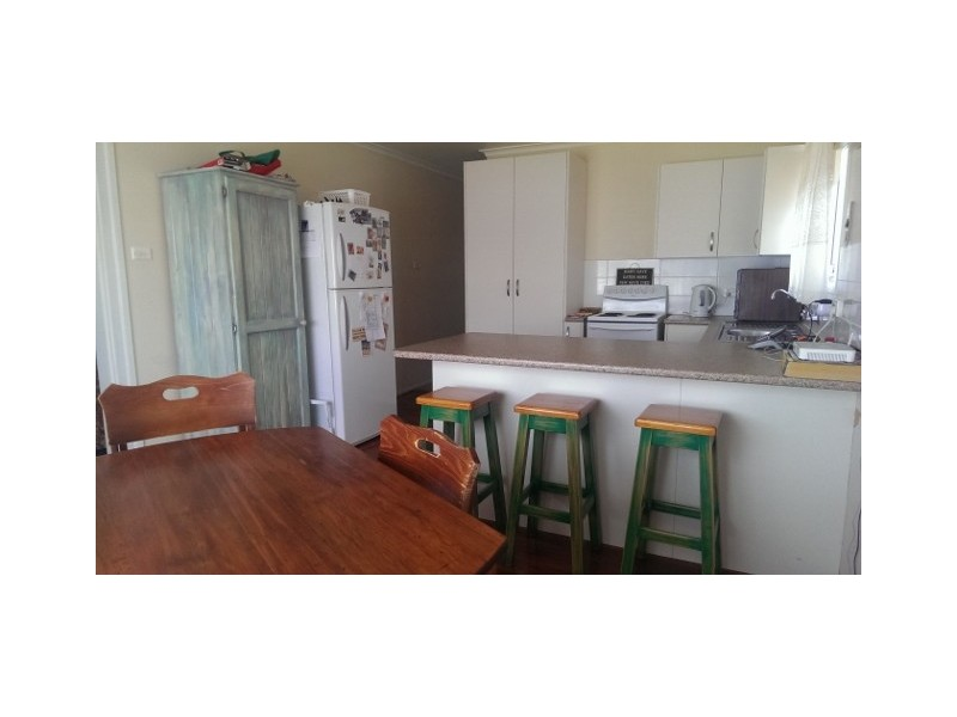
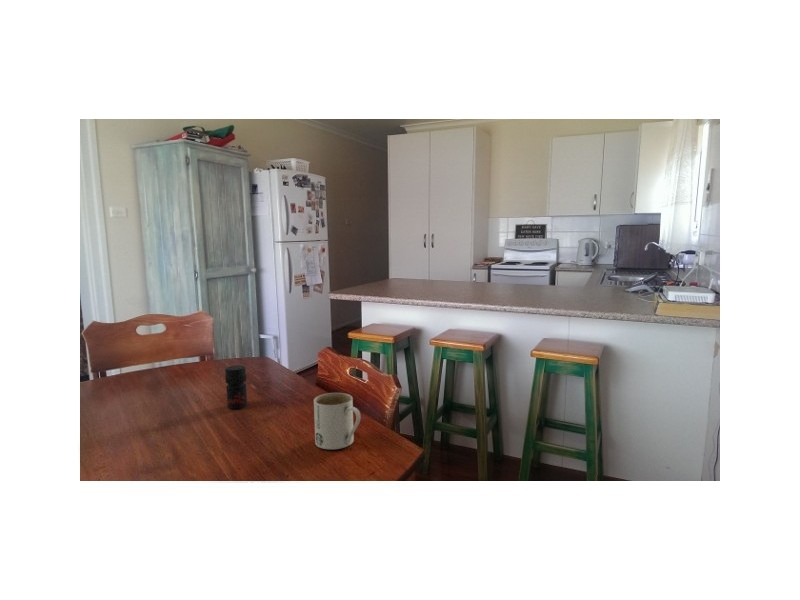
+ mug (339, 422)
+ jar (236, 386)
